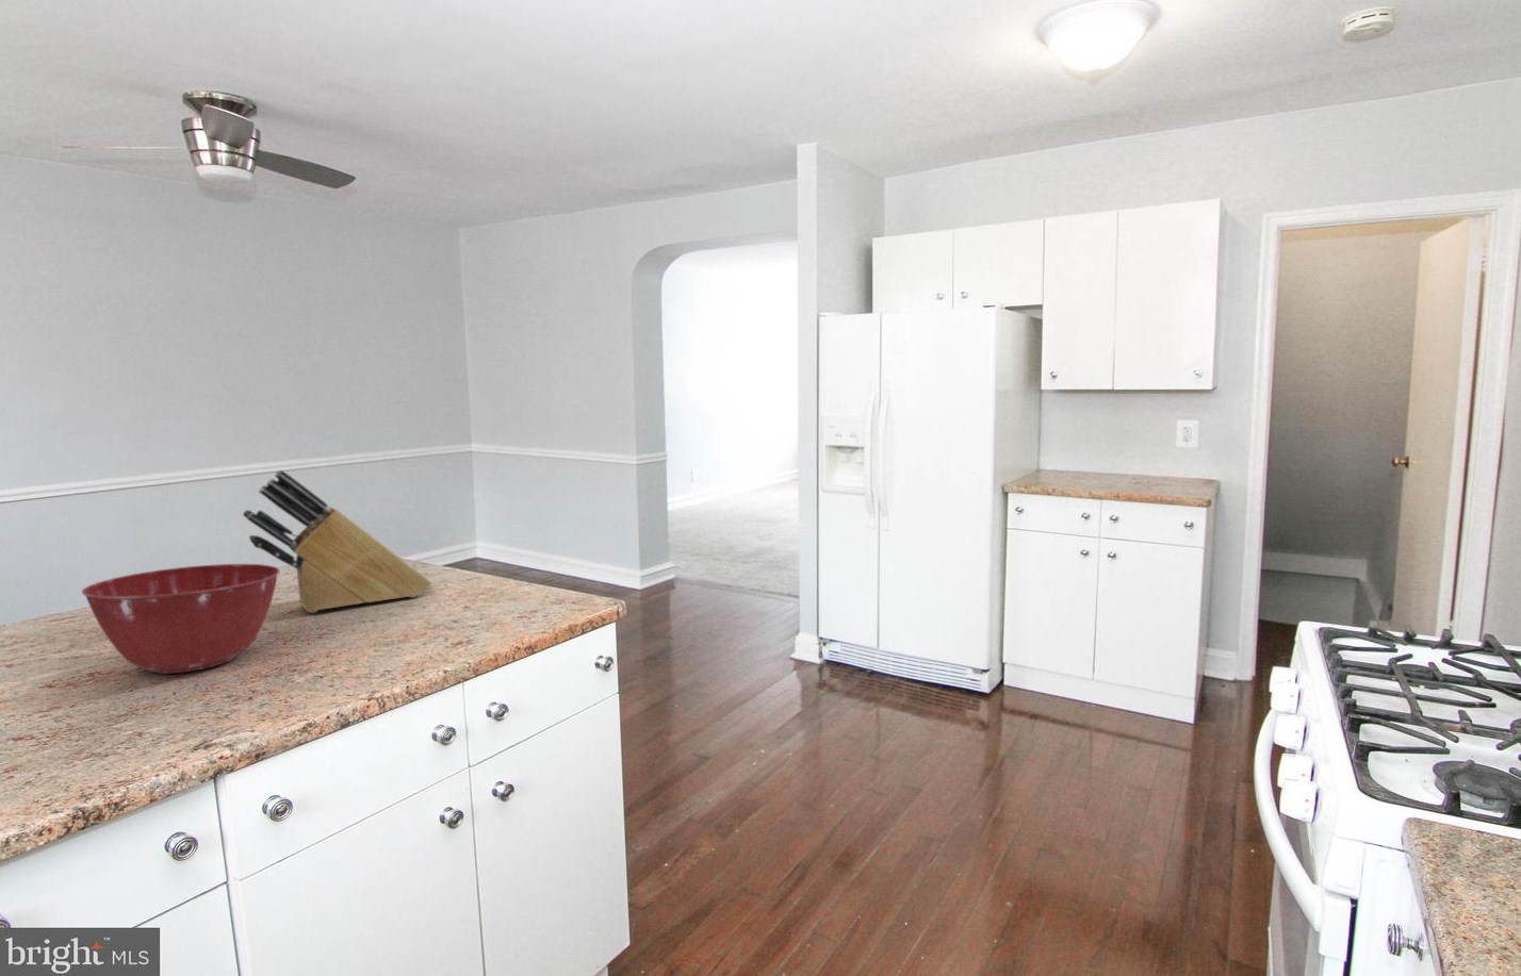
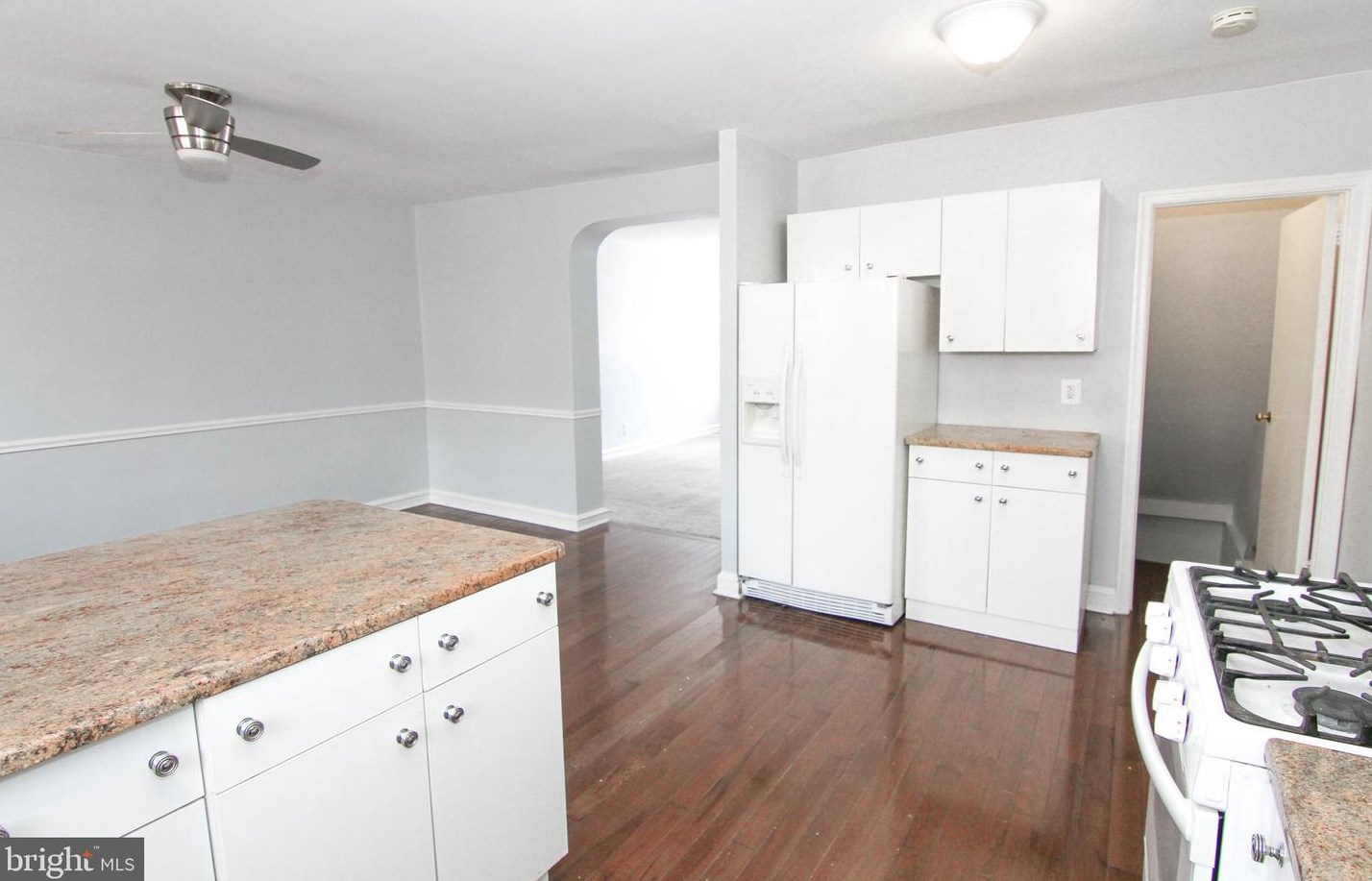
- knife block (339, 535)
- mixing bowl (190, 619)
